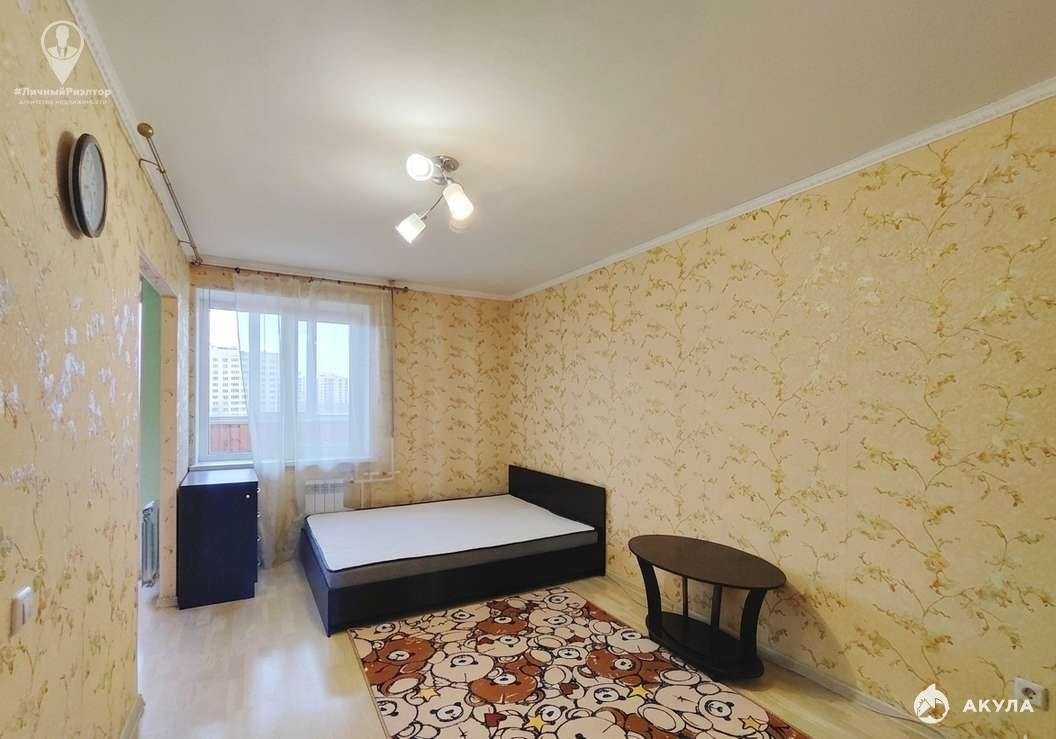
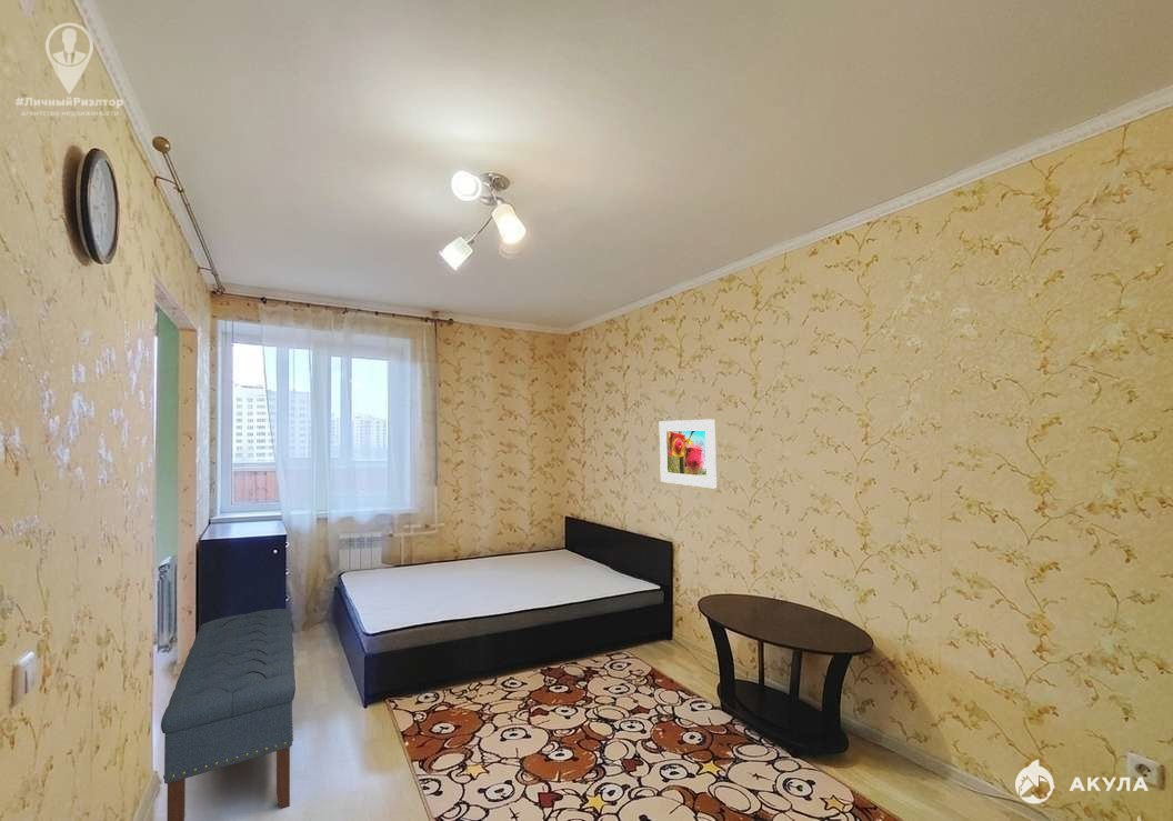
+ bench (240, 698)
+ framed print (685, 452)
